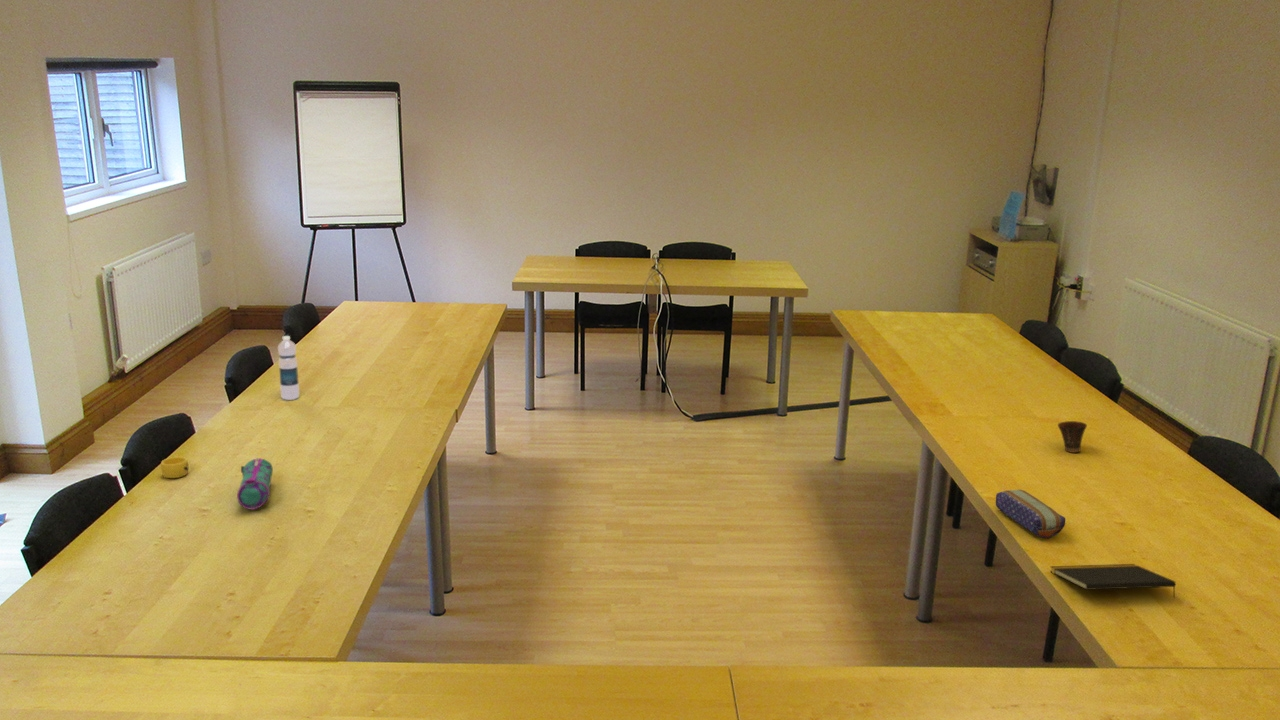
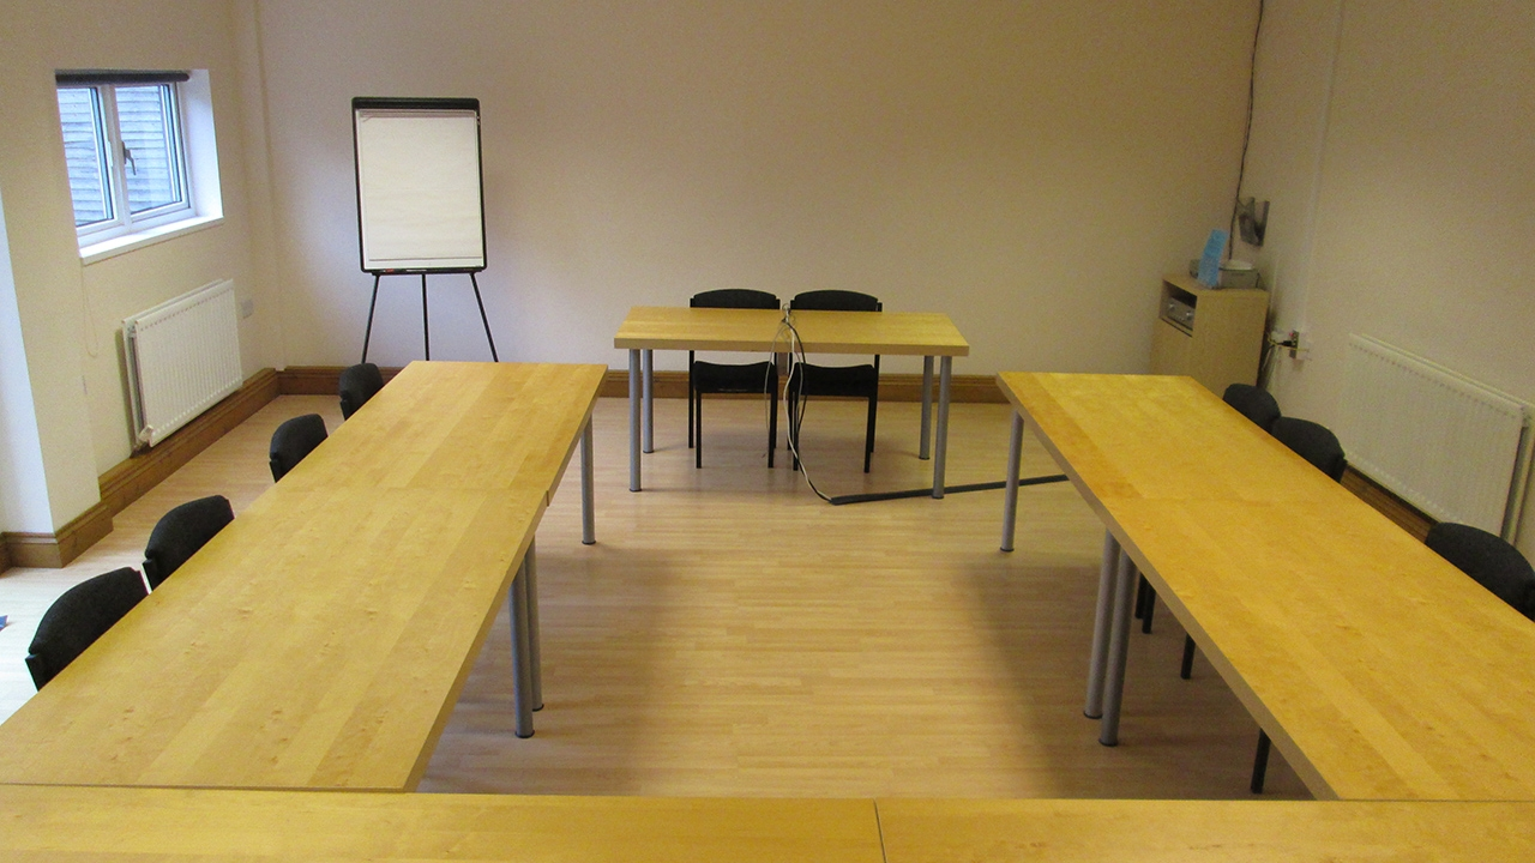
- pencil case (255, 482)
- notepad (1110, 576)
- water bottle (288, 367)
- cup (175, 466)
- pencil case (1029, 511)
- cup (1070, 436)
